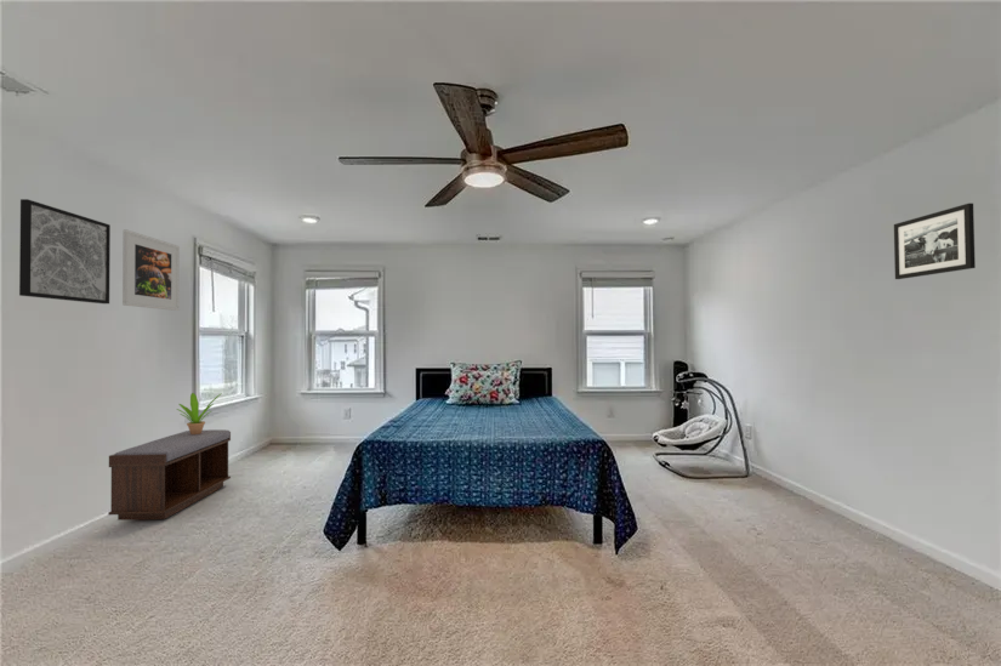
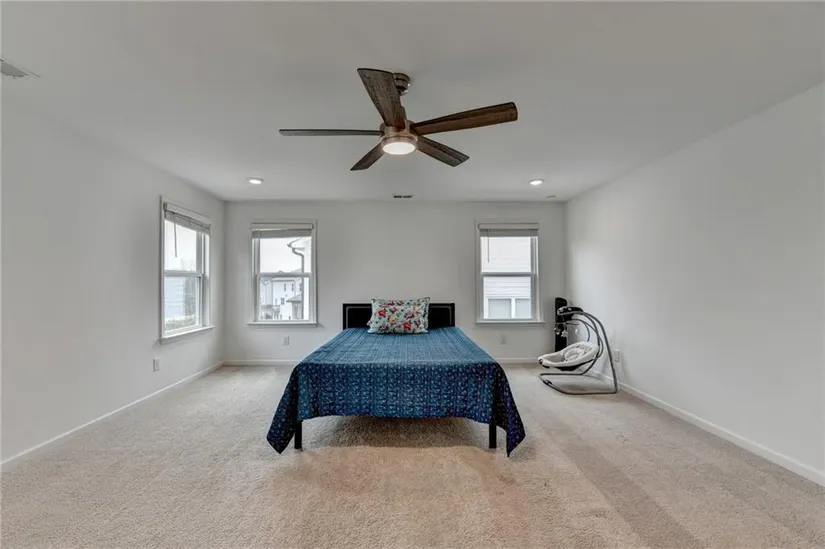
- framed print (153, 273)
- bench (177, 469)
- potted plant (195, 414)
- picture frame (931, 244)
- wall art (69, 256)
